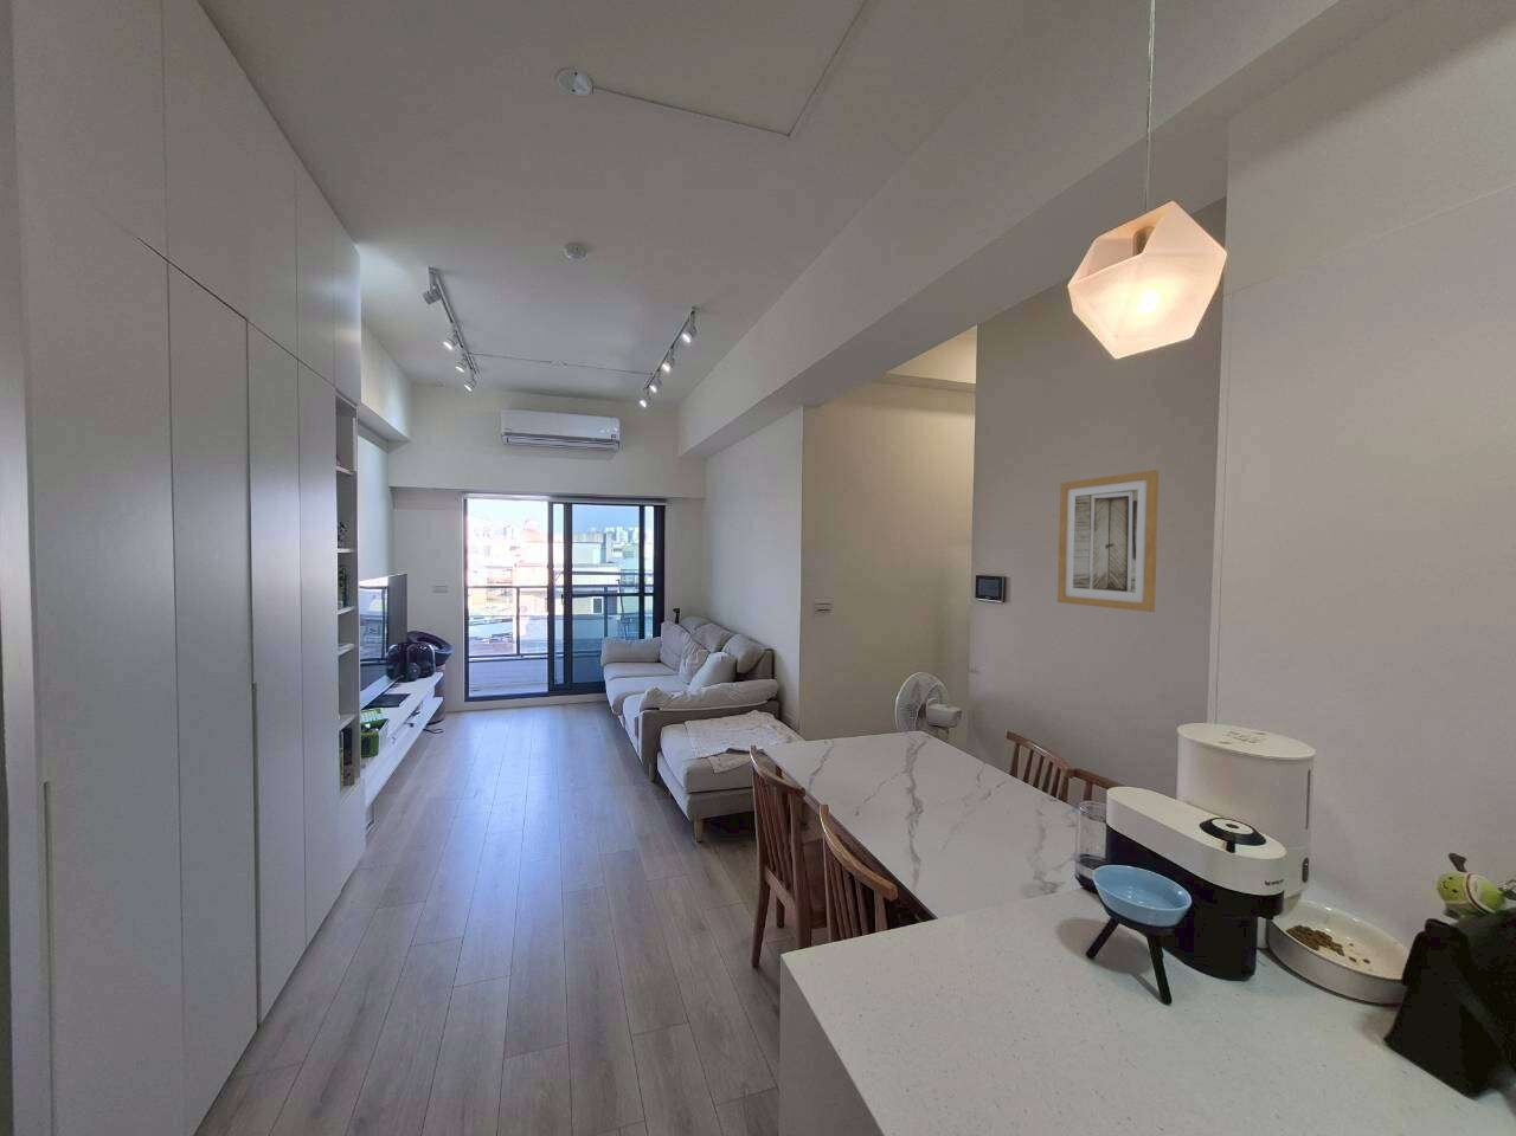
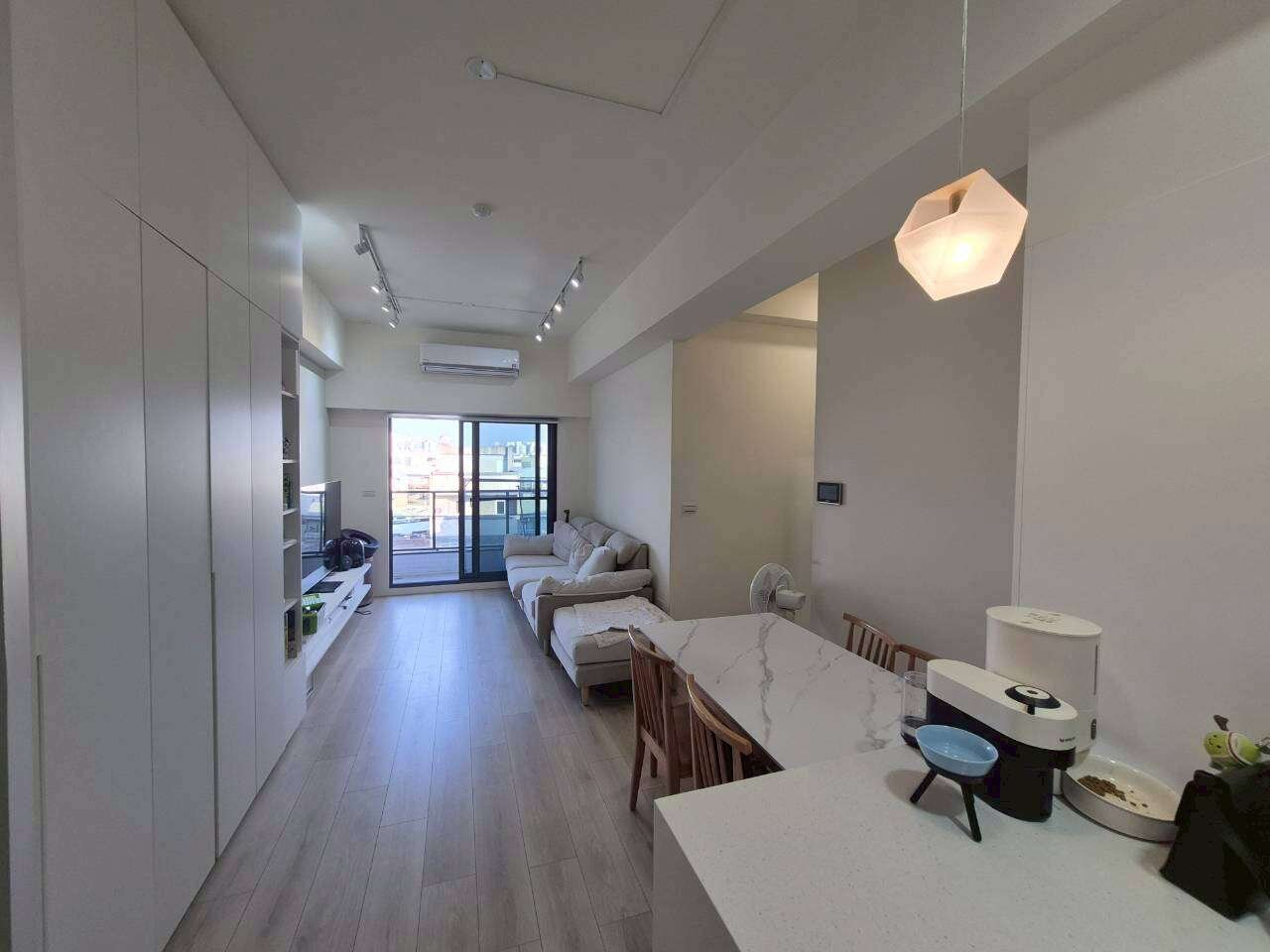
- wall art (1103, 542)
